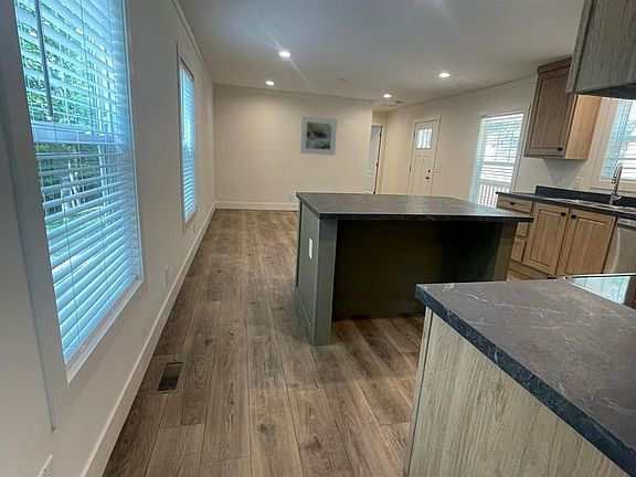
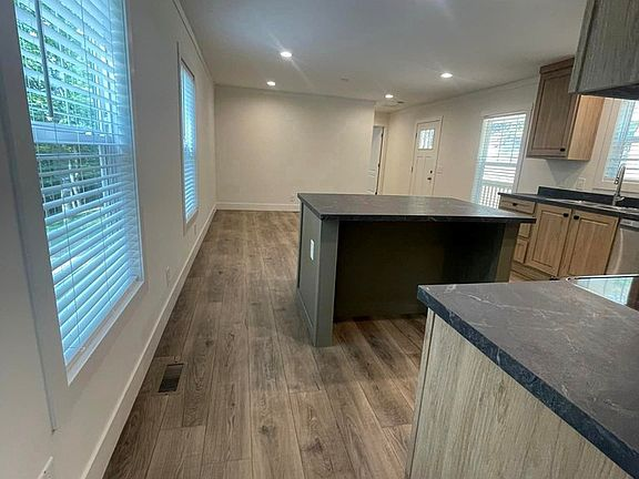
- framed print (318, 136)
